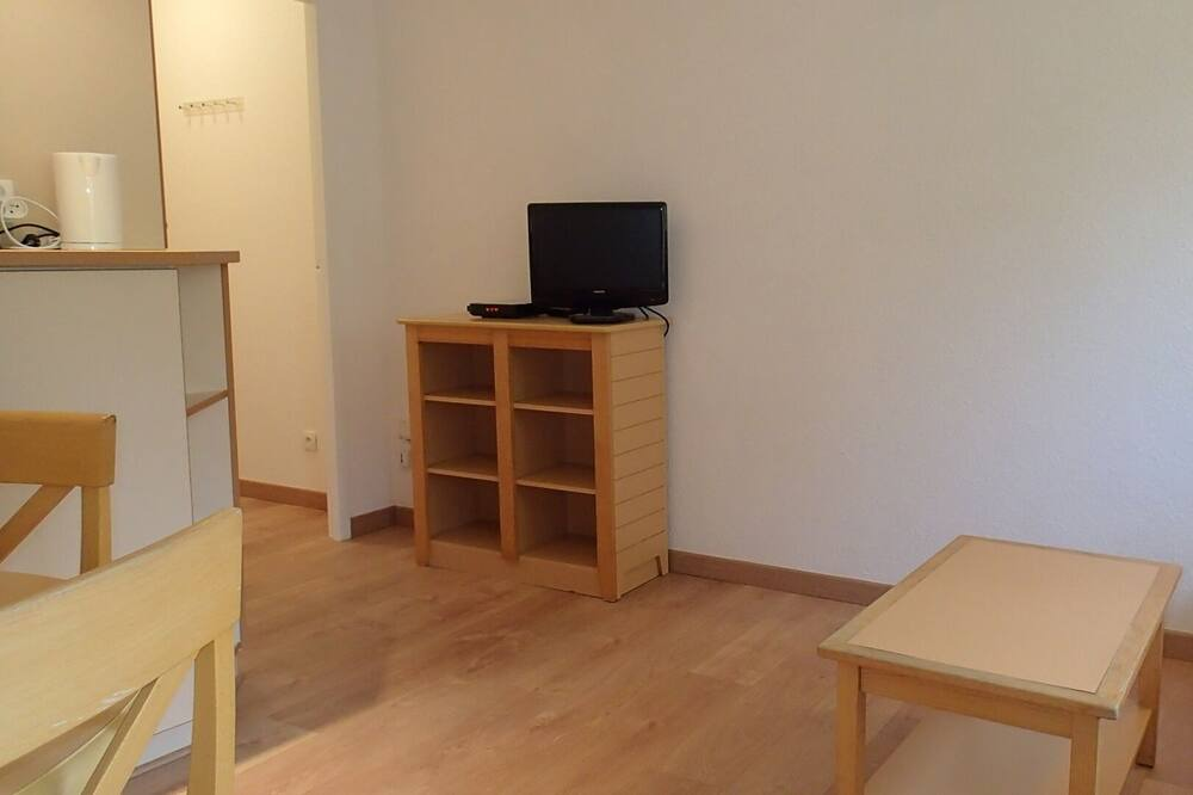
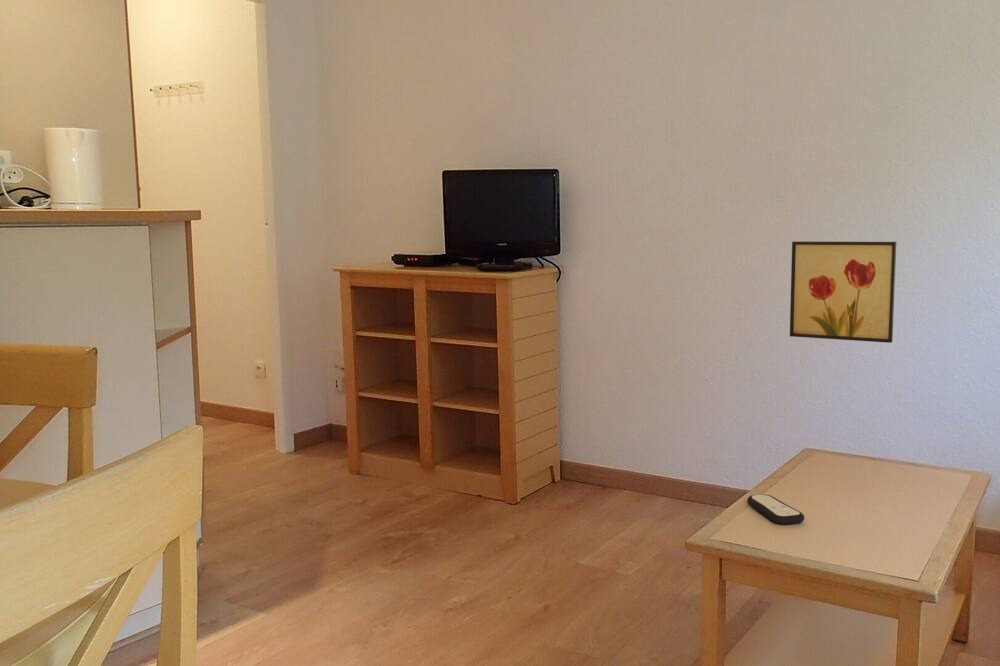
+ remote control (773, 508)
+ wall art (841, 290)
